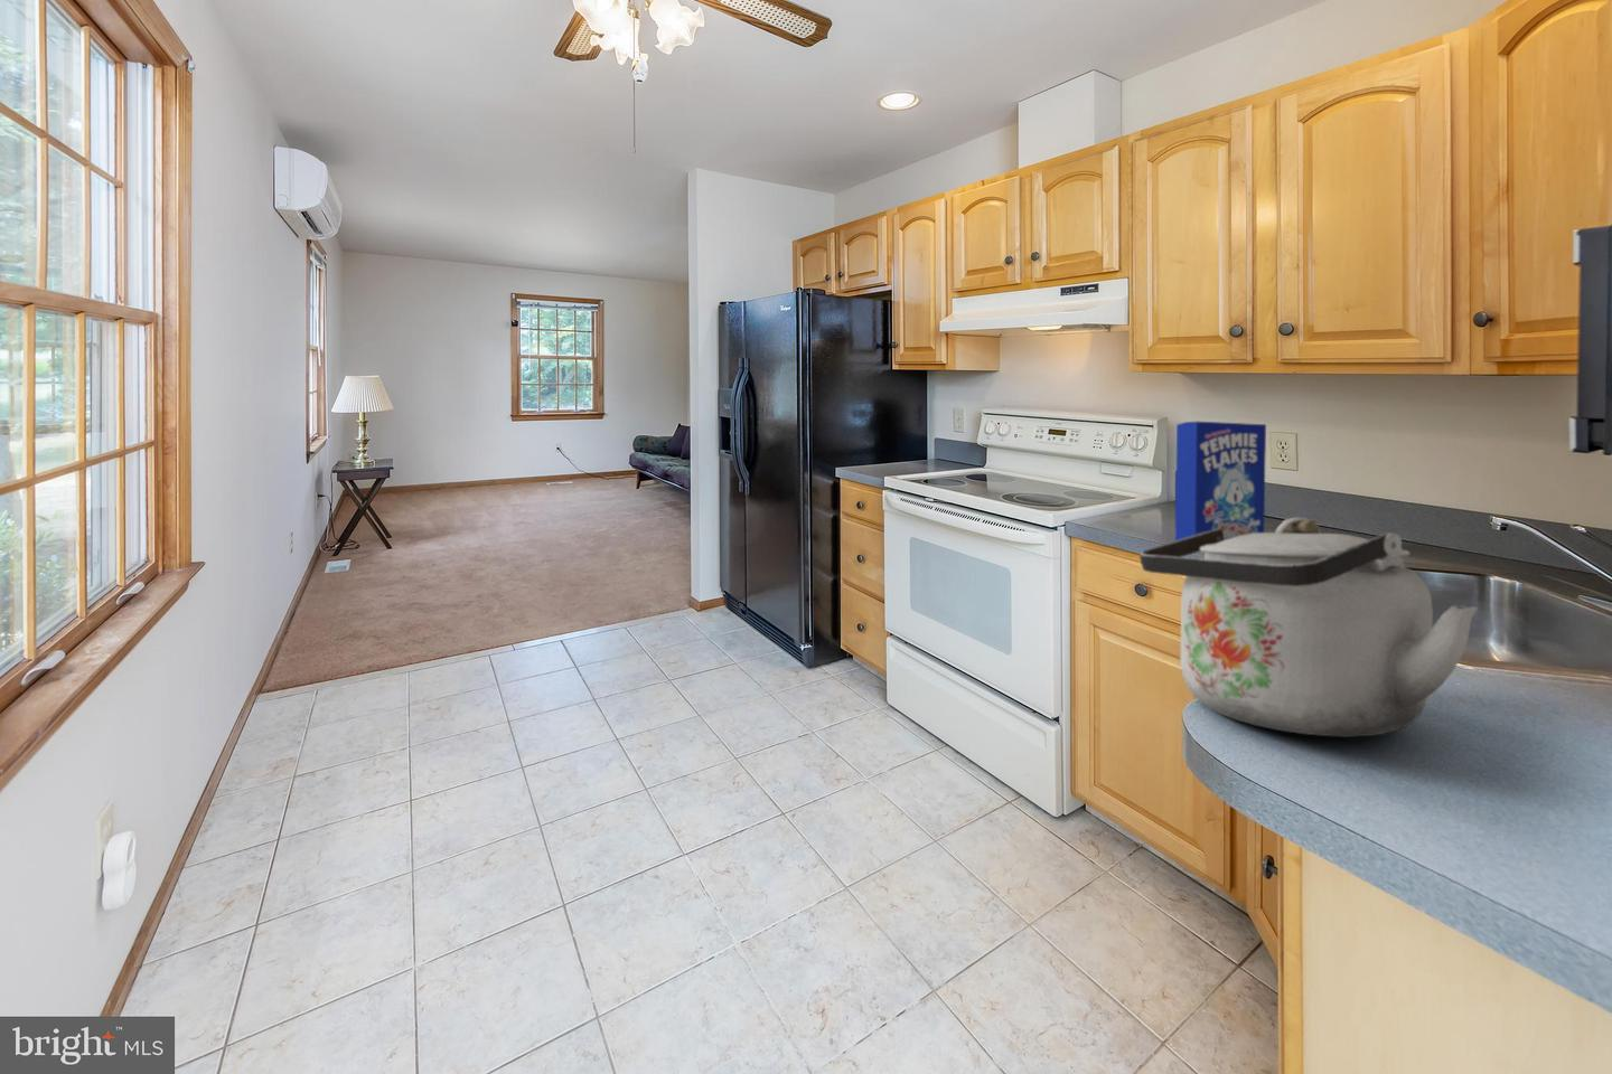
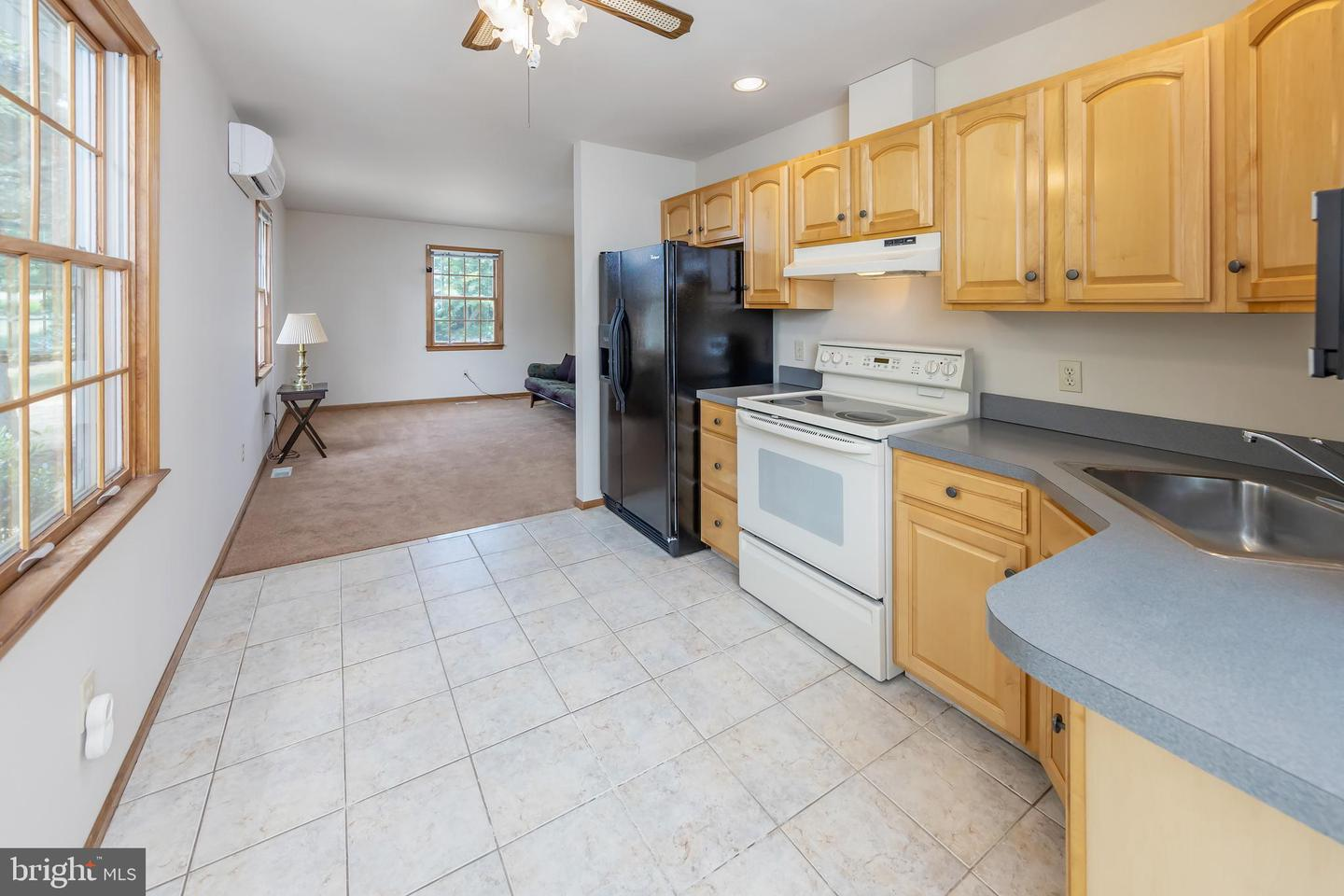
- cereal box (1220, 483)
- kettle (1313, 621)
